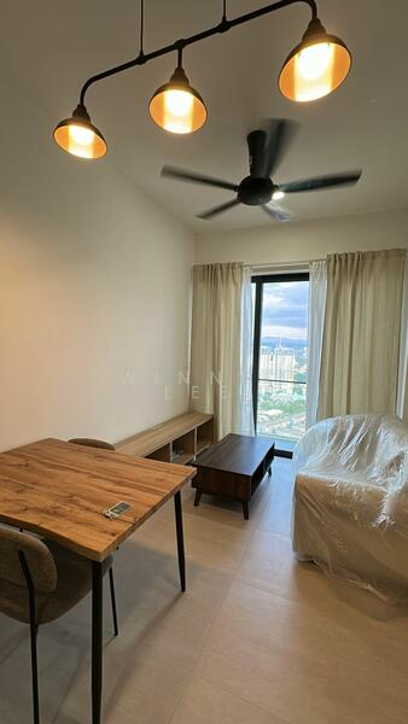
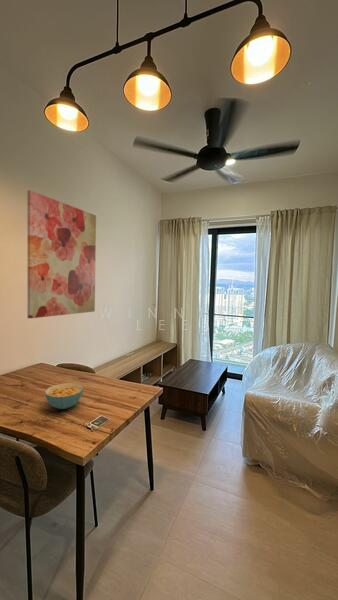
+ cereal bowl (64, 398)
+ wall art (66, 260)
